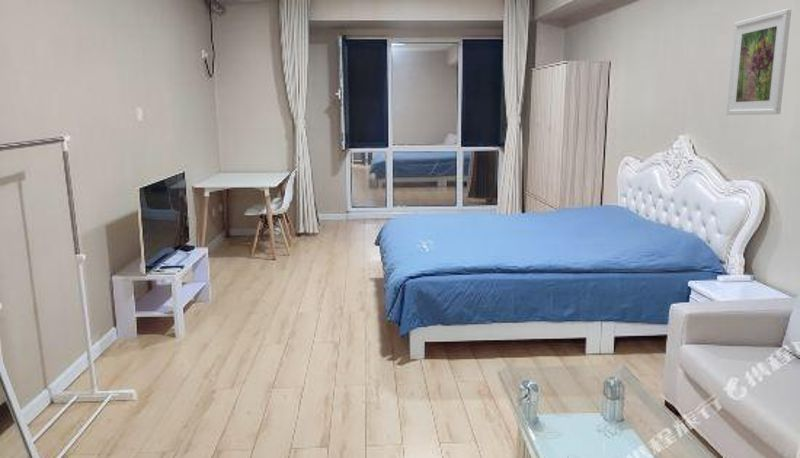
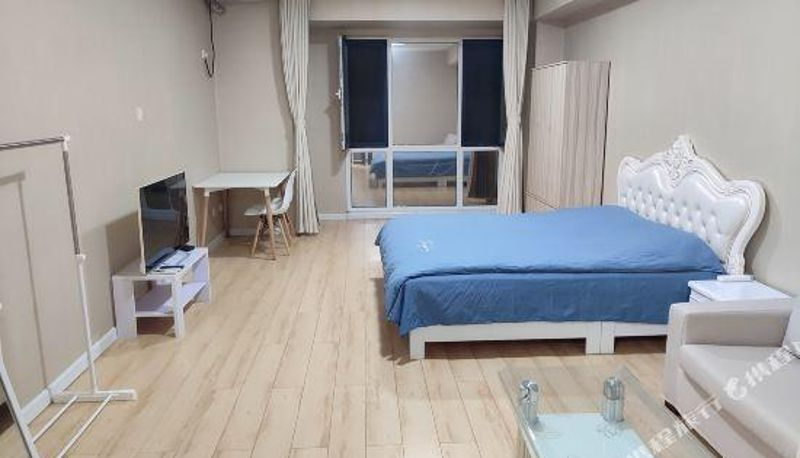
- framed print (756, 66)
